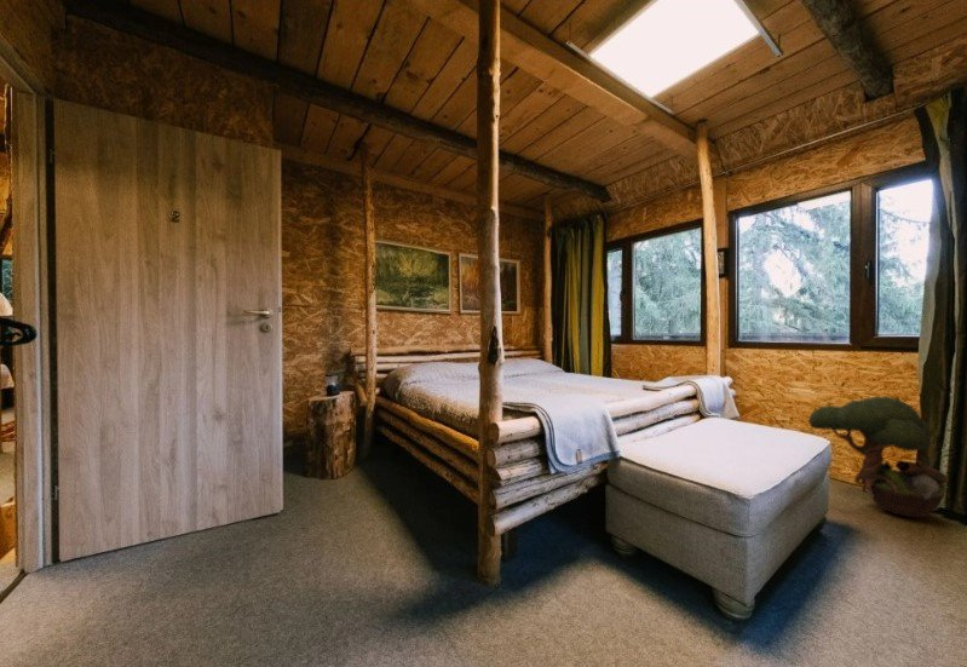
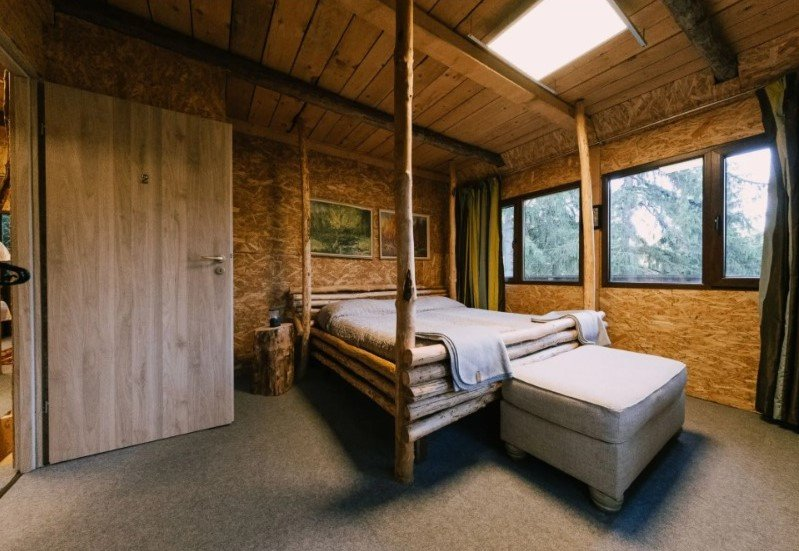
- decorative tree (877, 452)
